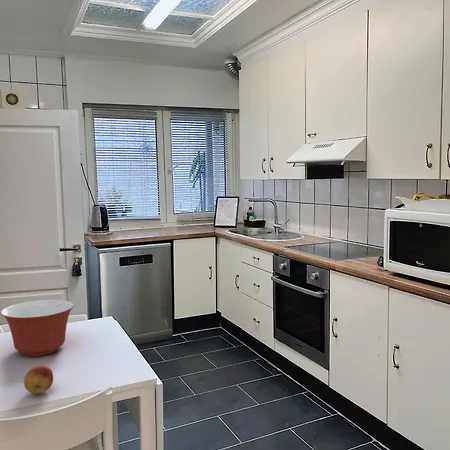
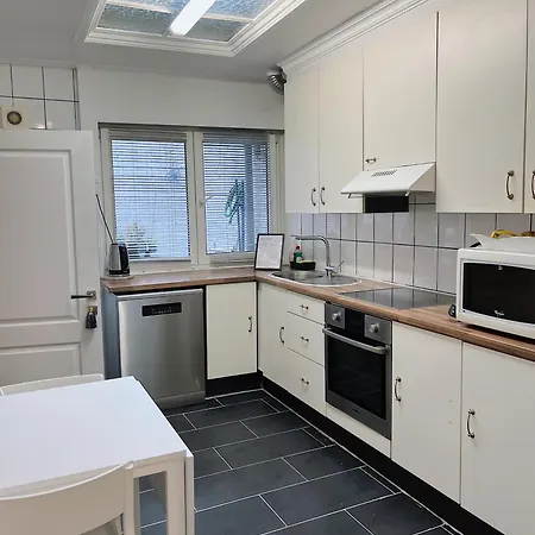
- fruit (38, 379)
- mixing bowl (39, 329)
